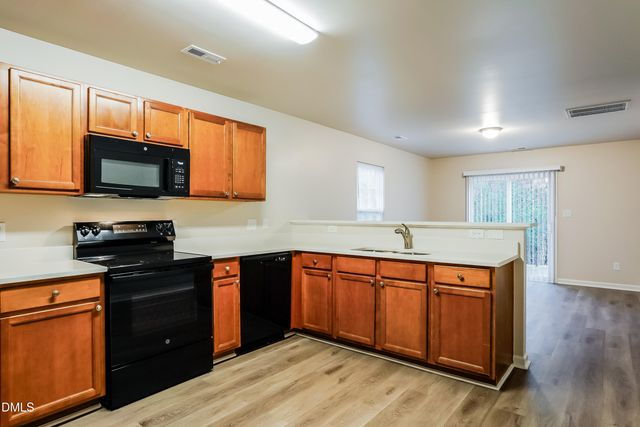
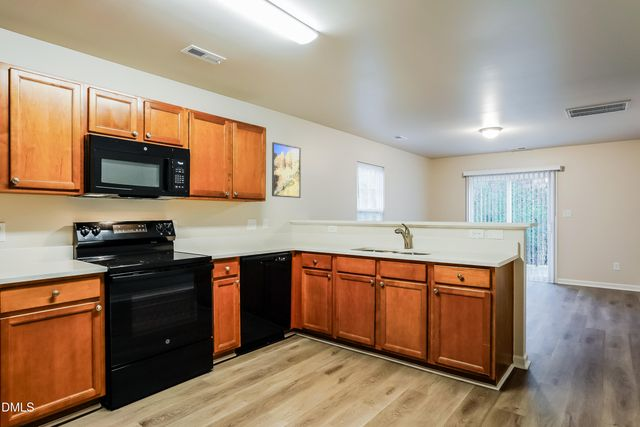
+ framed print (286, 171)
